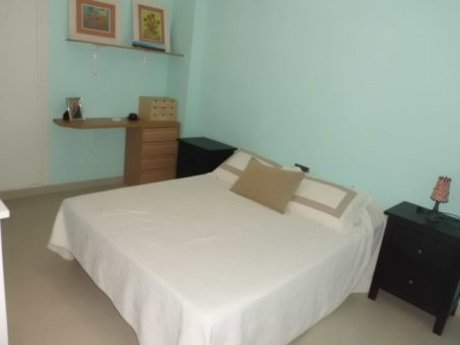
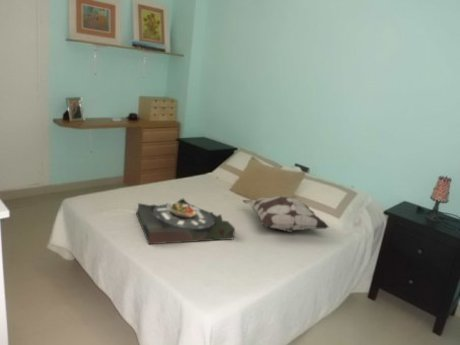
+ decorative pillow (282, 212)
+ serving tray (183, 213)
